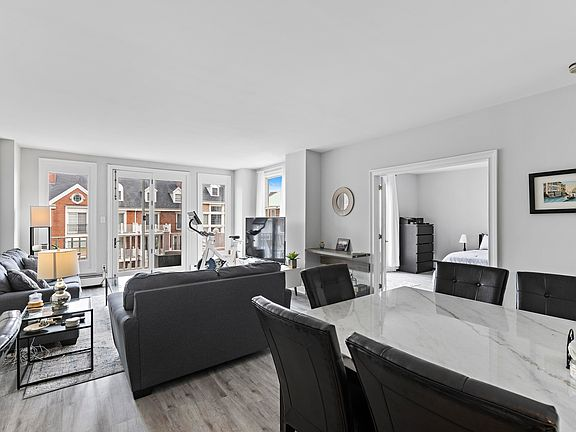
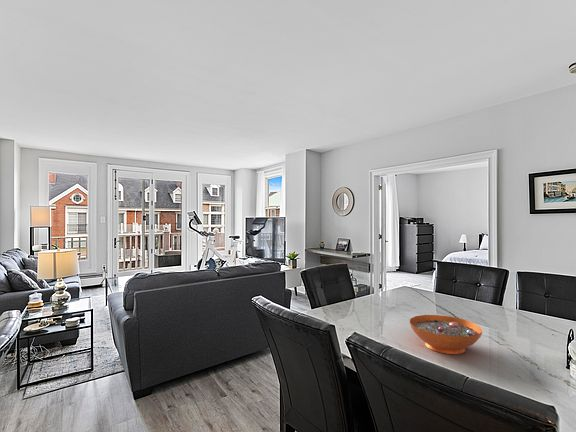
+ decorative bowl (444, 335)
